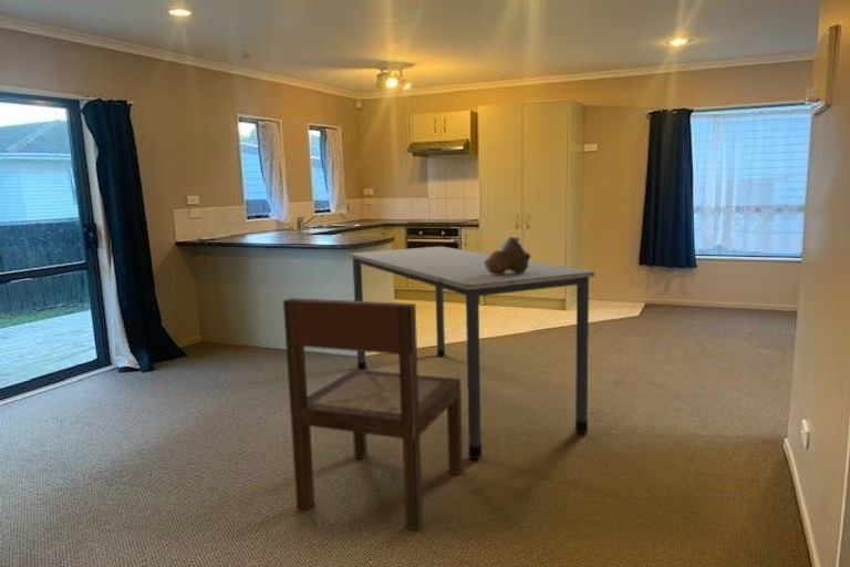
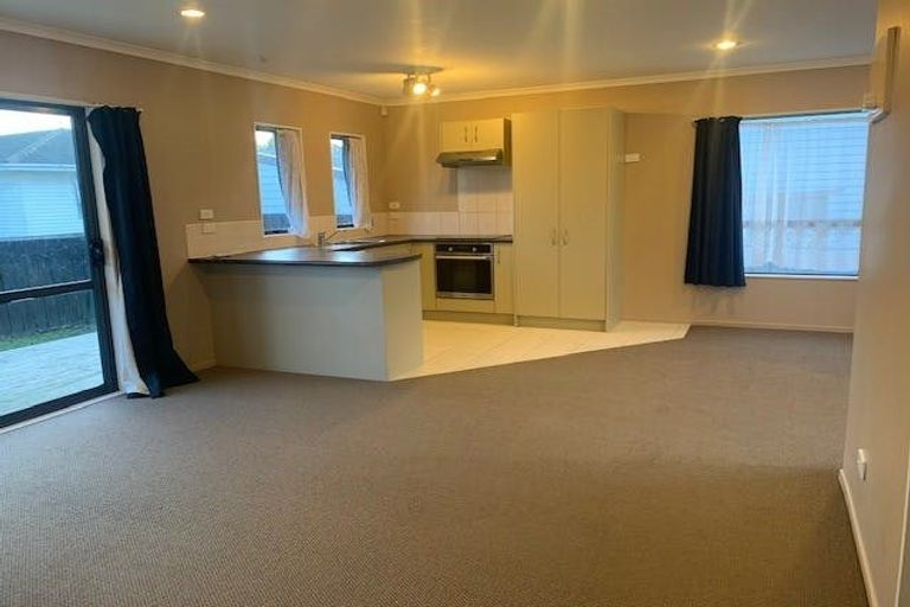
- decorative bowl (506, 255)
- dining table (444, 331)
- dining chair (380, 391)
